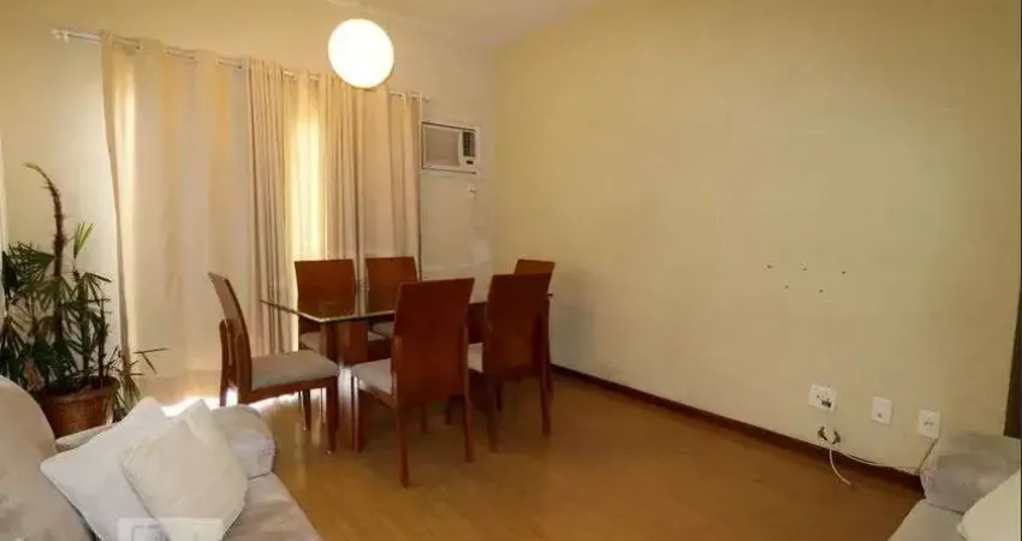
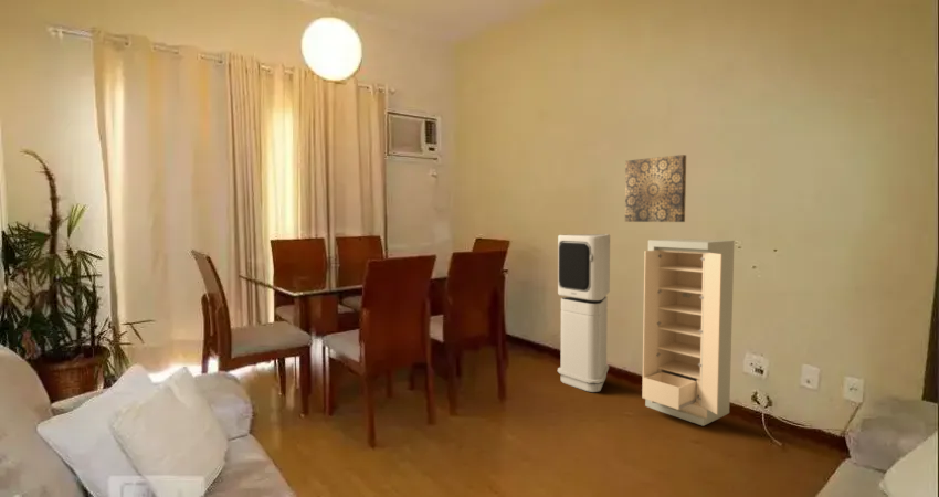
+ air purifier (591, 308)
+ wall art (654, 190)
+ storage cabinet (689, 328)
